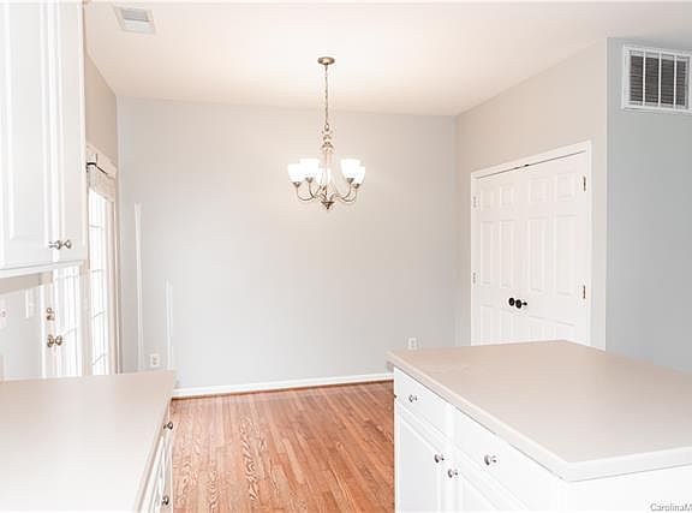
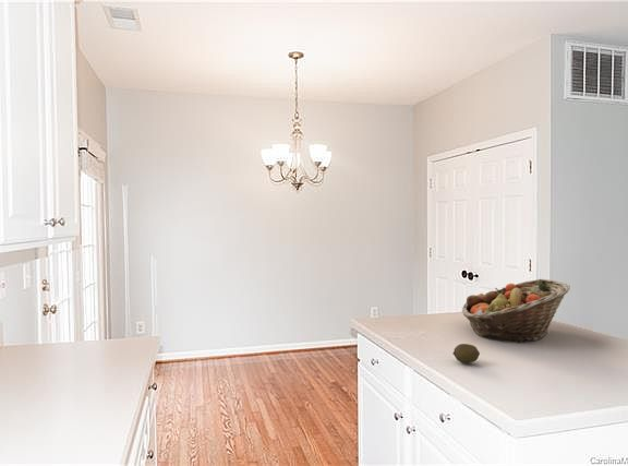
+ fruit basket (512, 307)
+ fruit (466, 353)
